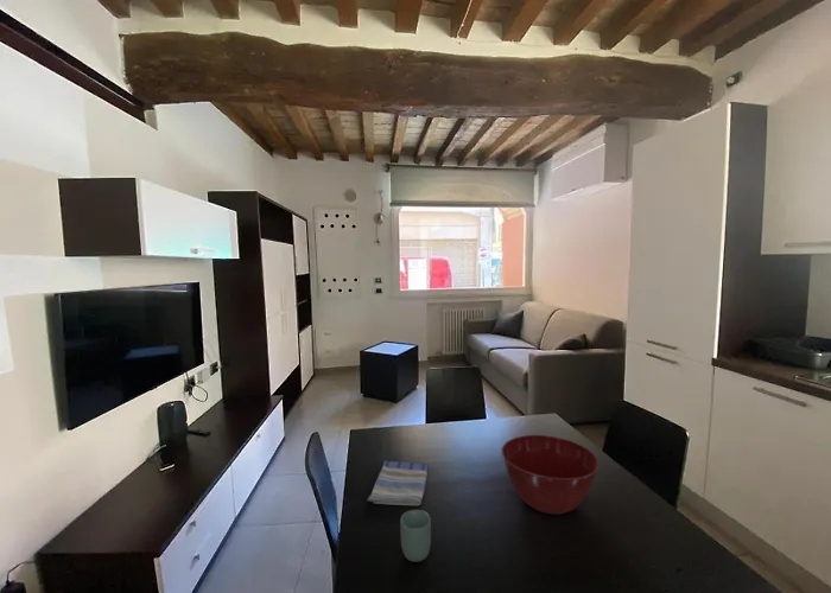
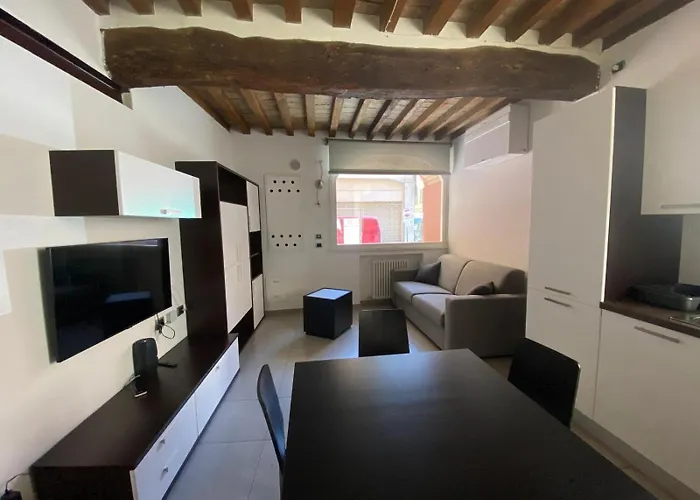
- mixing bowl (547, 477)
- dish towel (400, 480)
- cup (415, 537)
